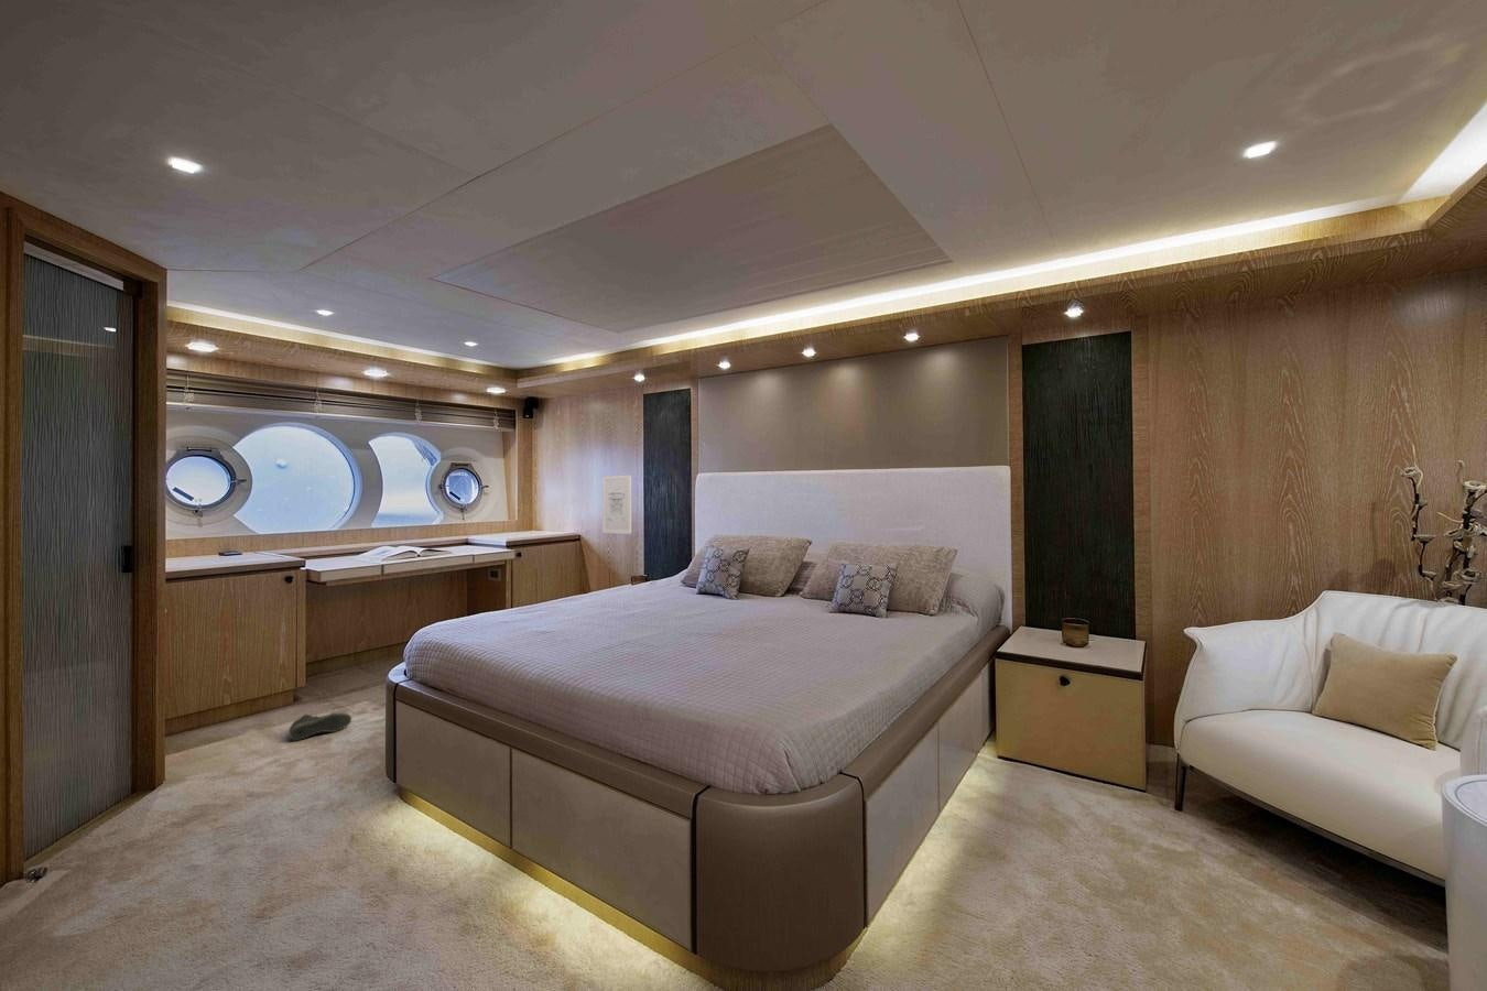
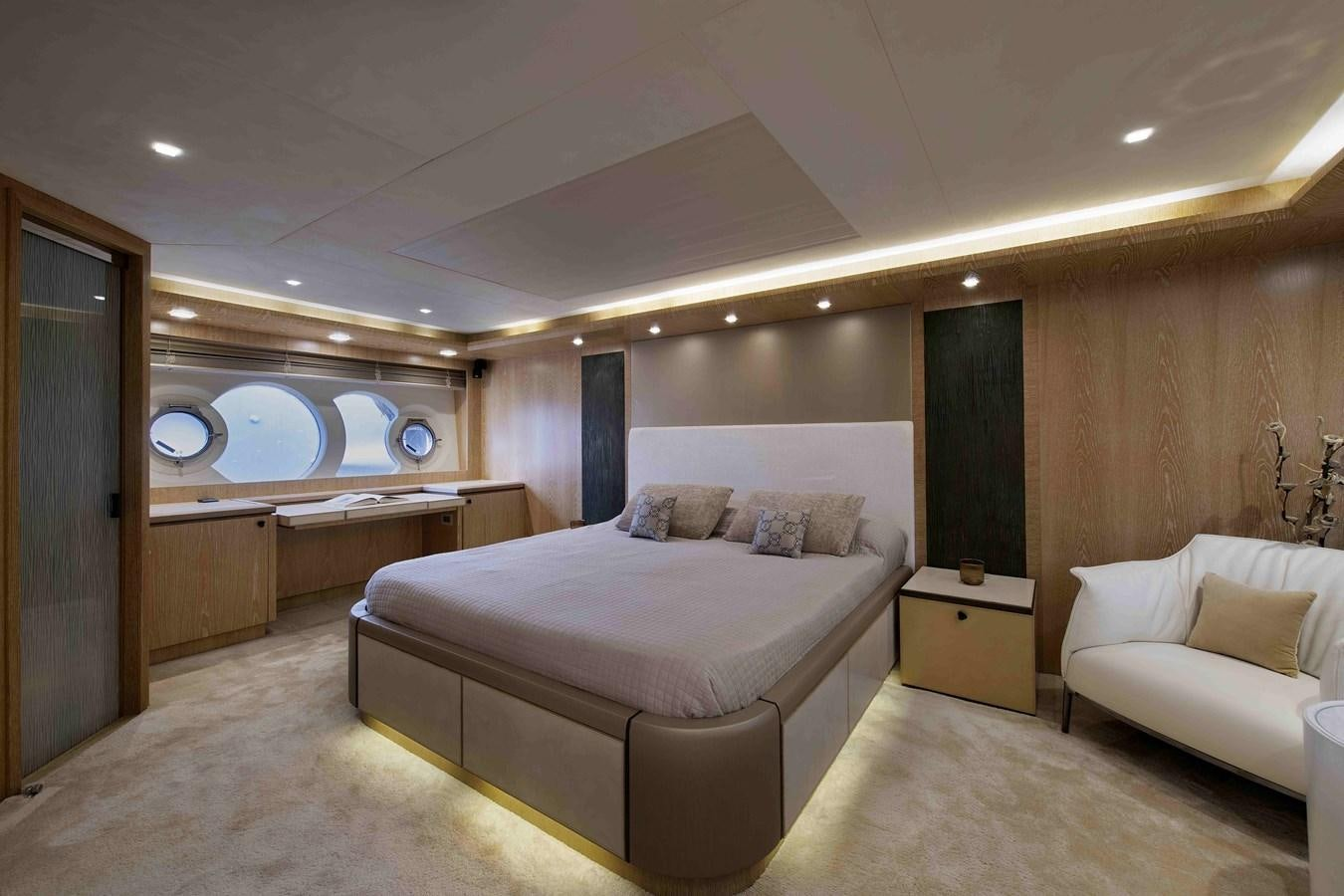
- sneaker (320, 721)
- wall art (616, 504)
